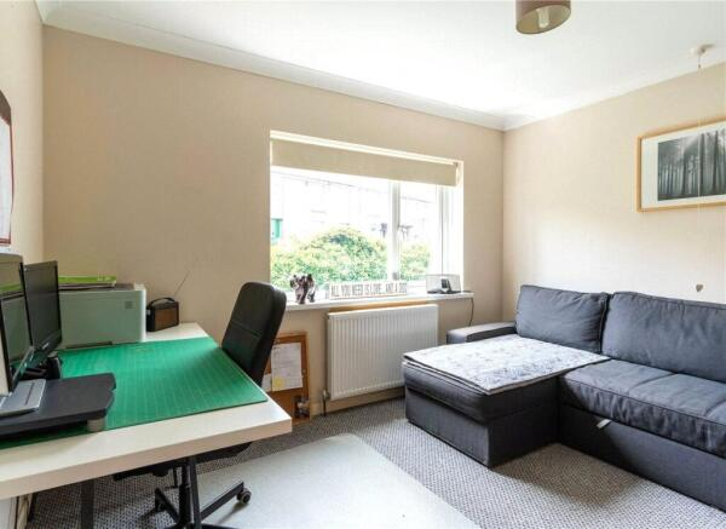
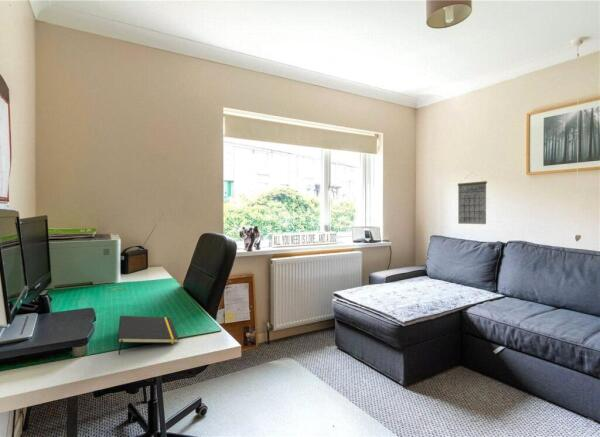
+ calendar (471, 198)
+ notepad (147, 328)
